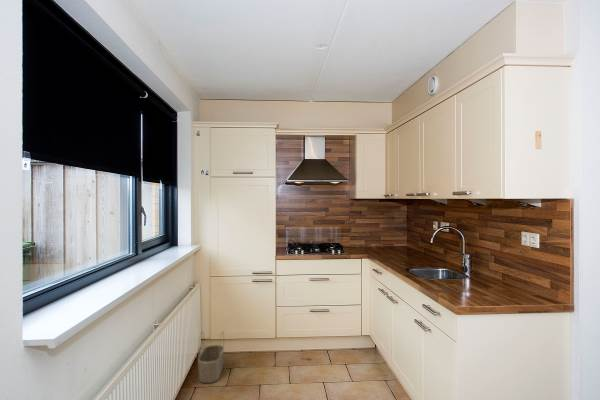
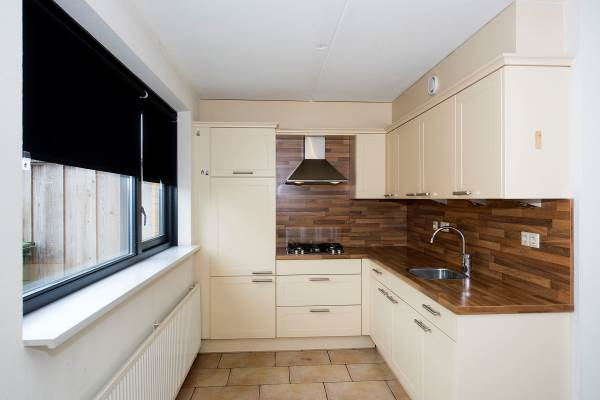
- wicker basket (211, 352)
